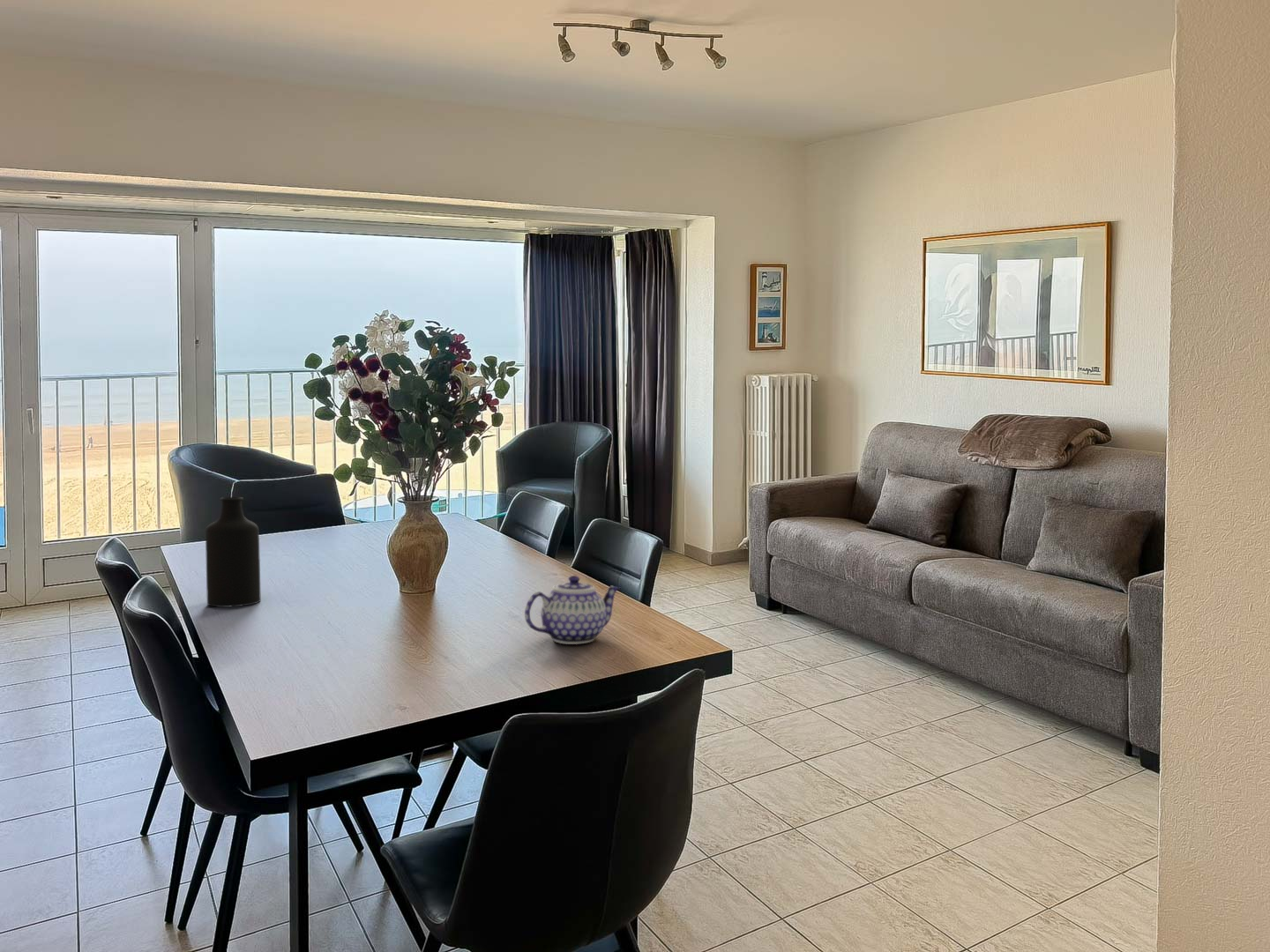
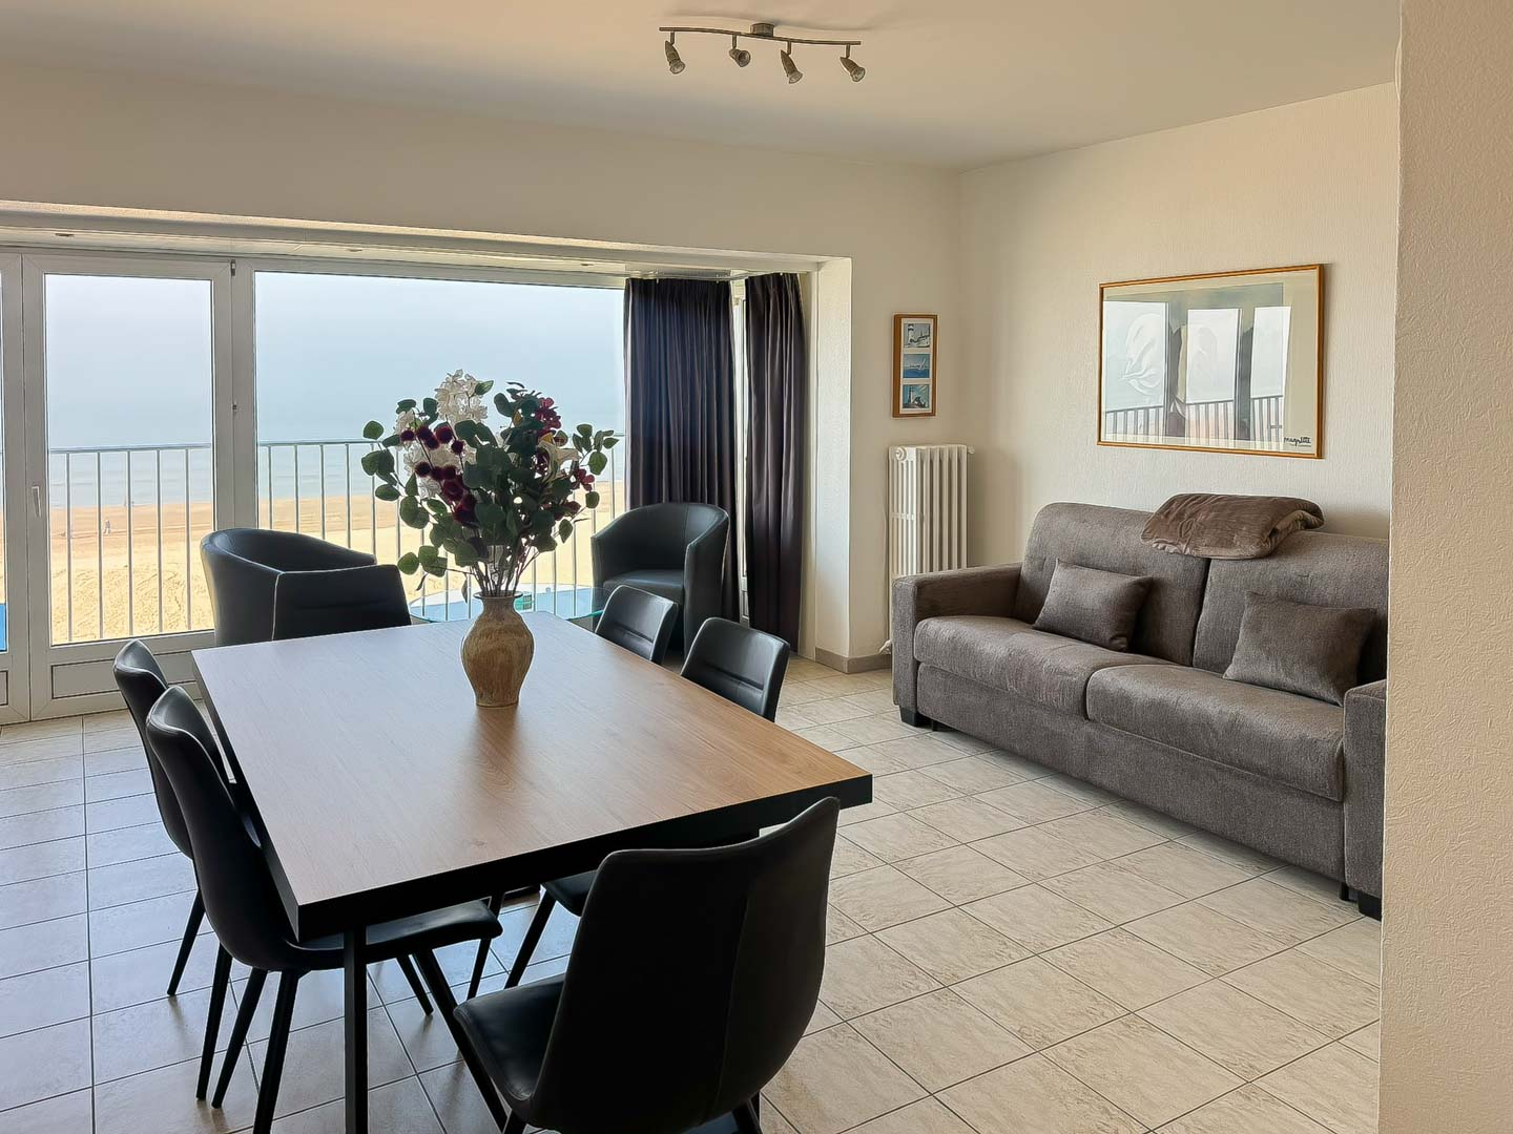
- bottle (233, 550)
- teapot (573, 607)
